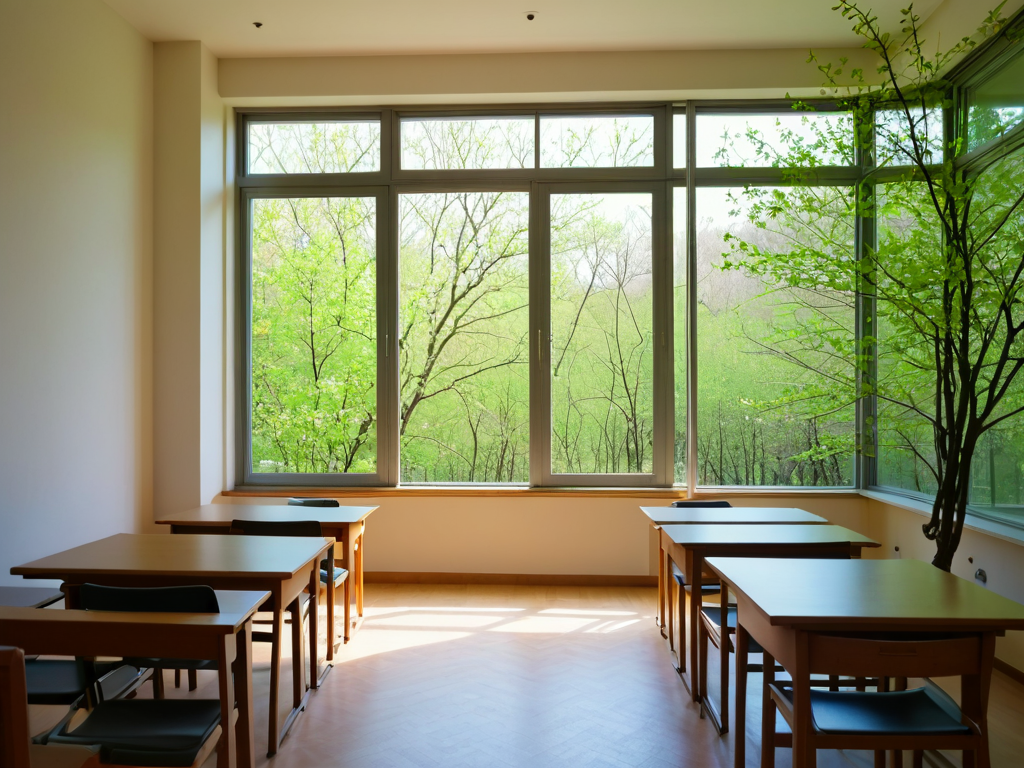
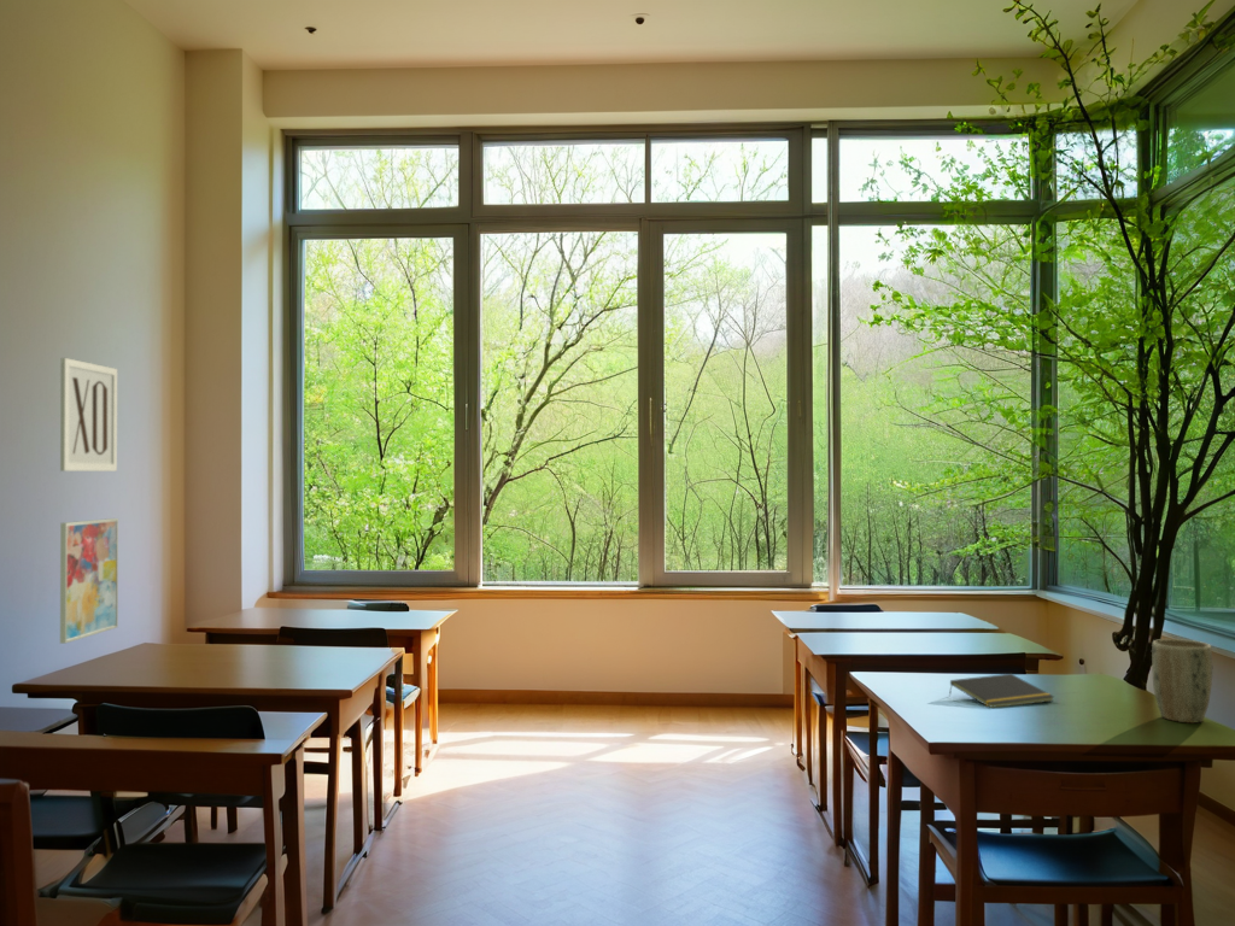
+ wall art (90, 578)
+ plant pot (1182, 680)
+ notepad (1001, 690)
+ wall art (89, 417)
